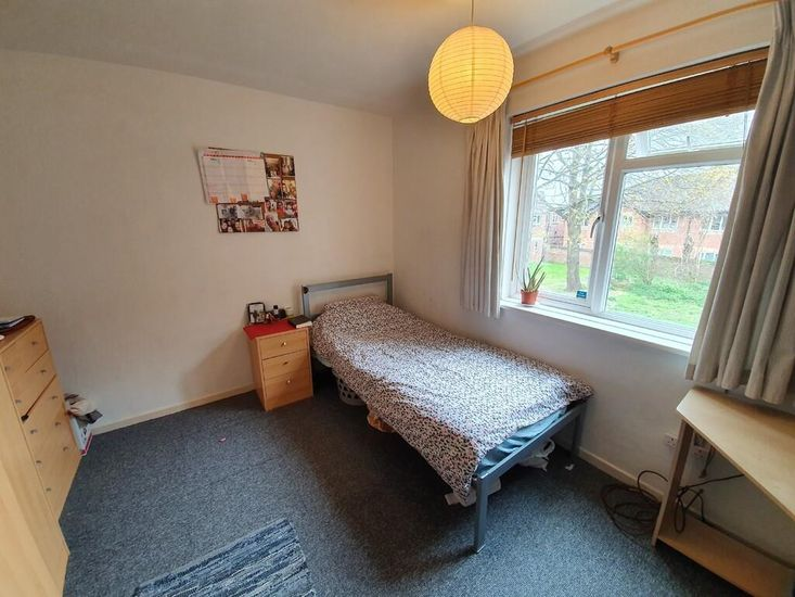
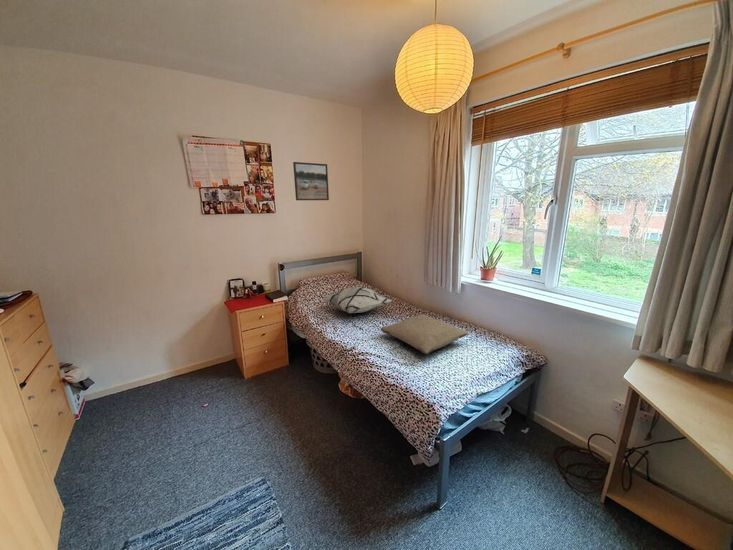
+ decorative pillow (356, 299)
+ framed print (311, 182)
+ pillow (423, 331)
